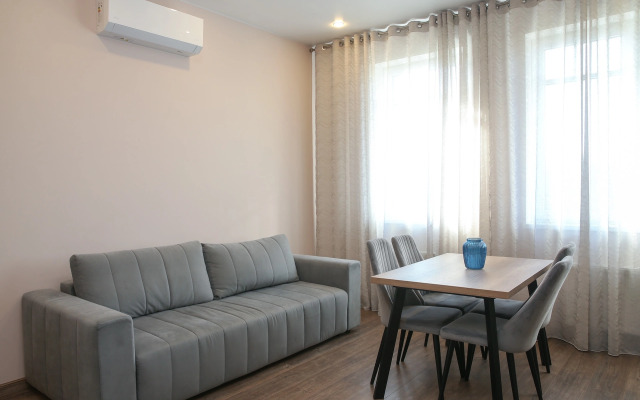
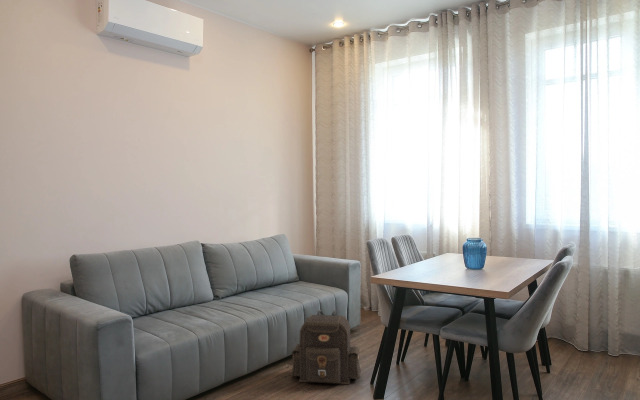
+ backpack (326, 345)
